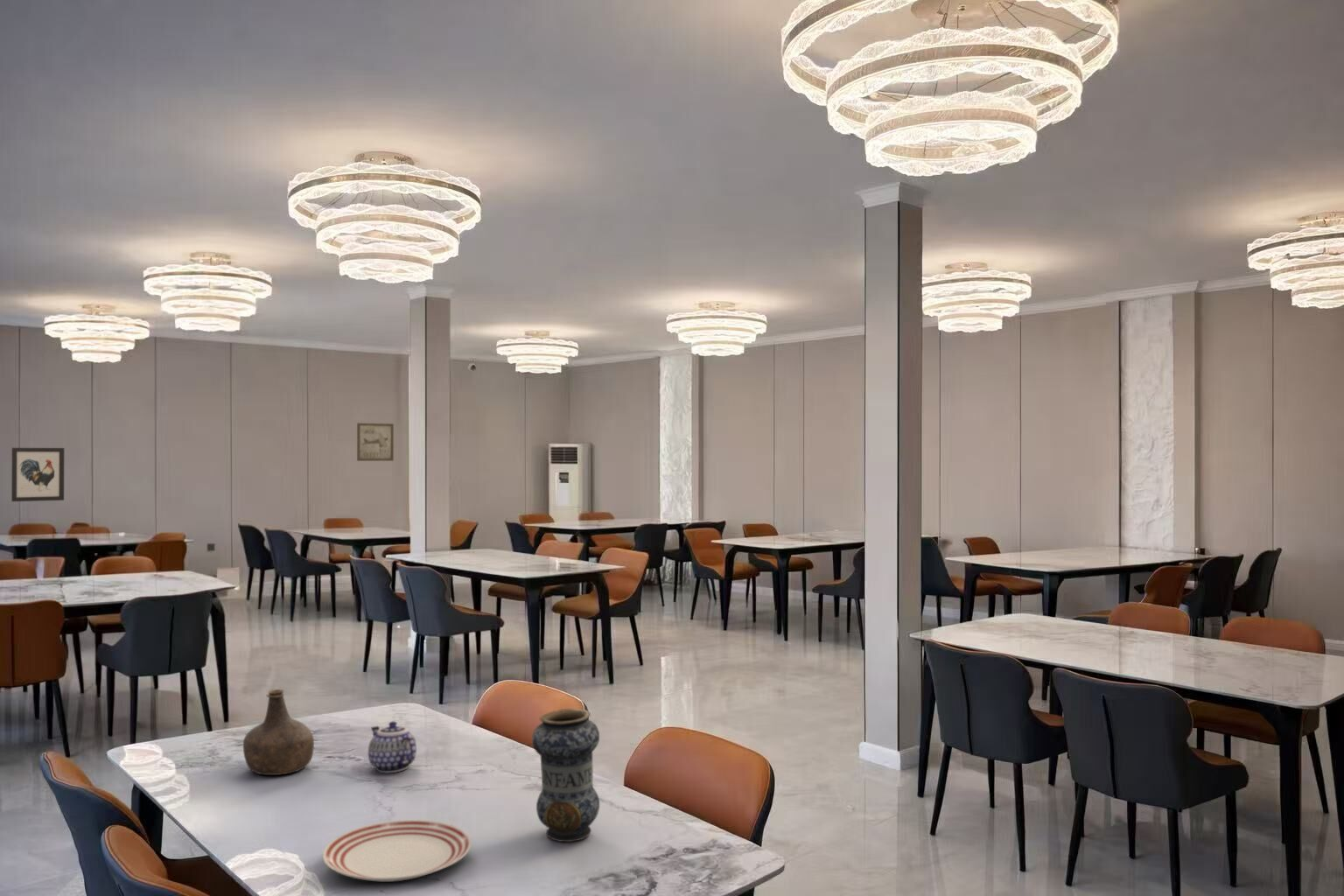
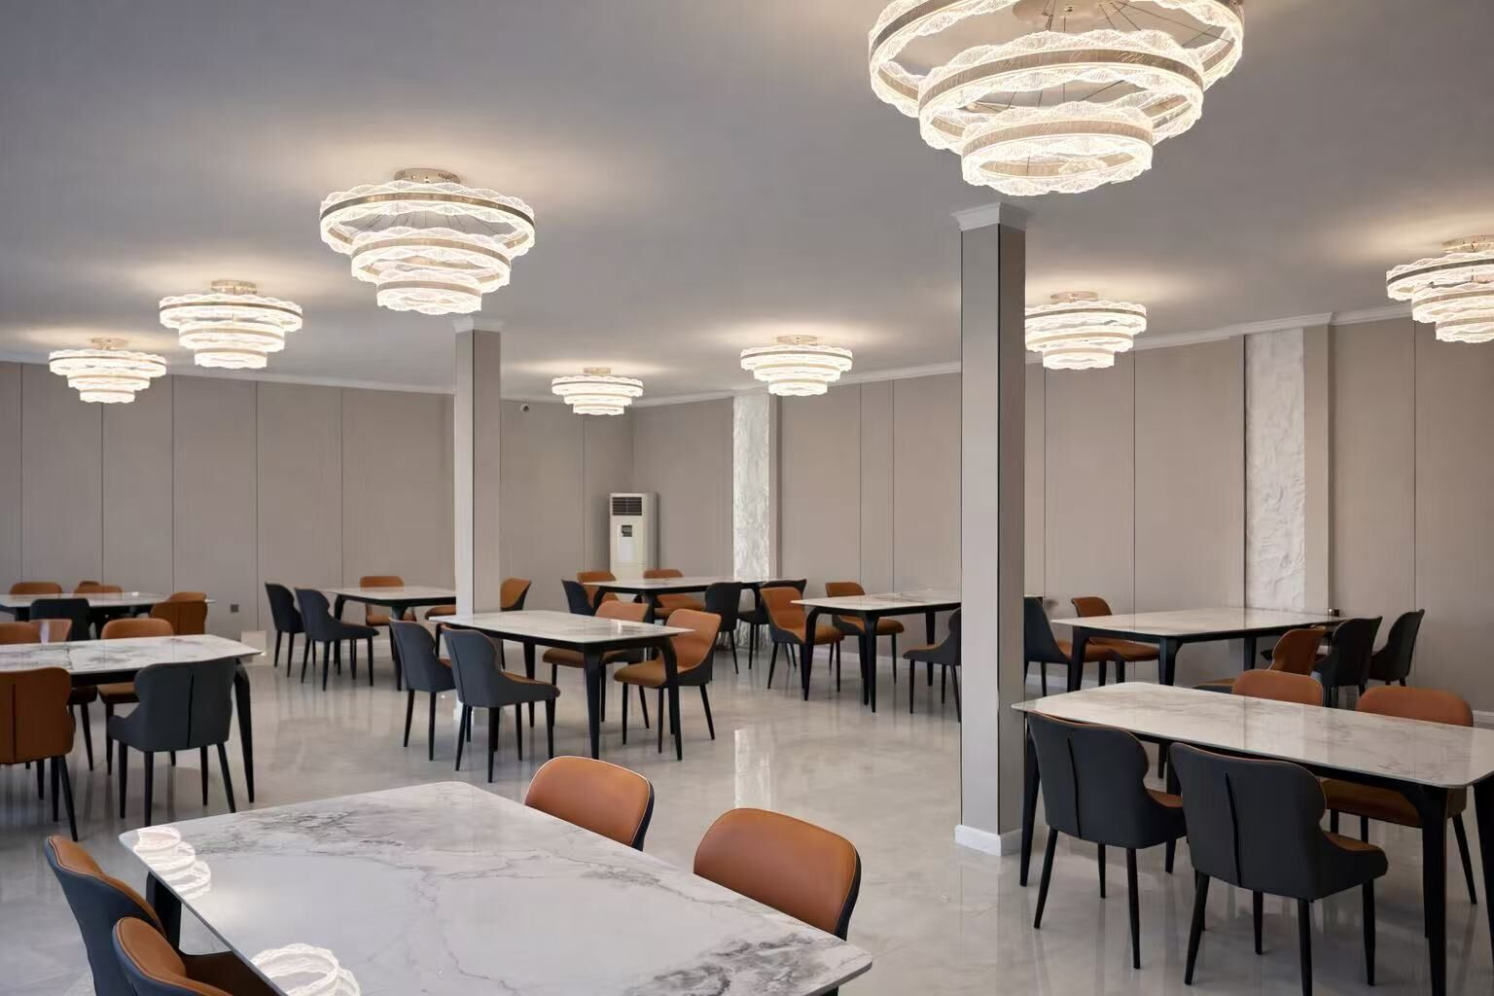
- wall art (375, 442)
- wall art (38, 474)
- bottle (278, 729)
- dinner plate (398, 853)
- vase (565, 774)
- teapot (392, 745)
